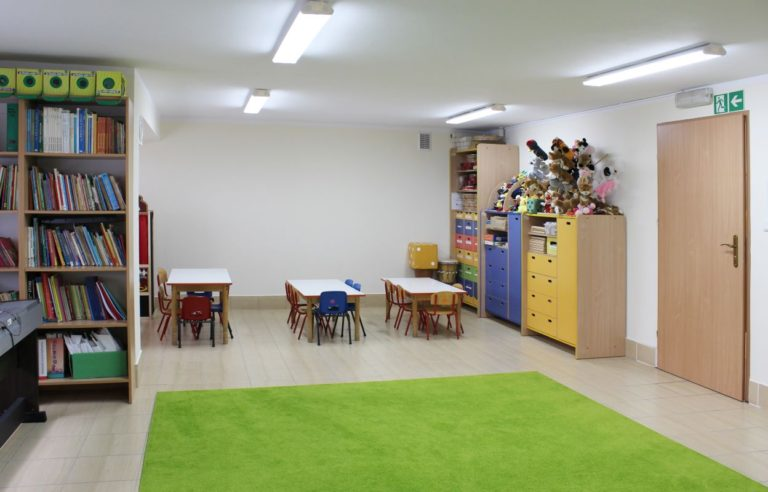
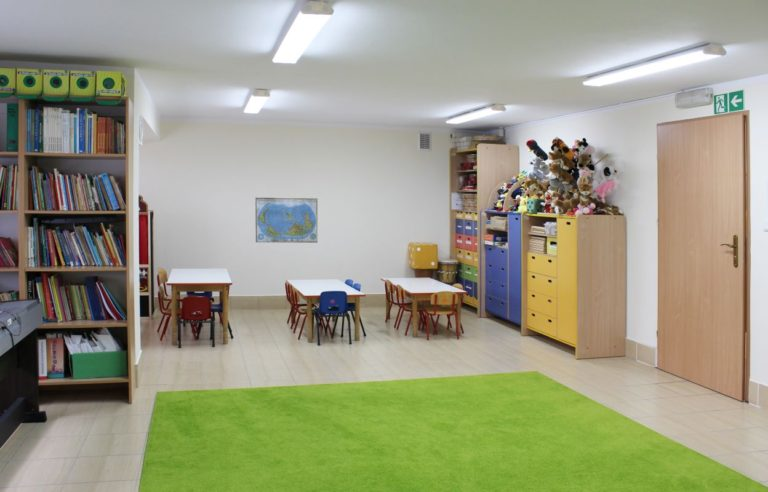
+ world map (287, 220)
